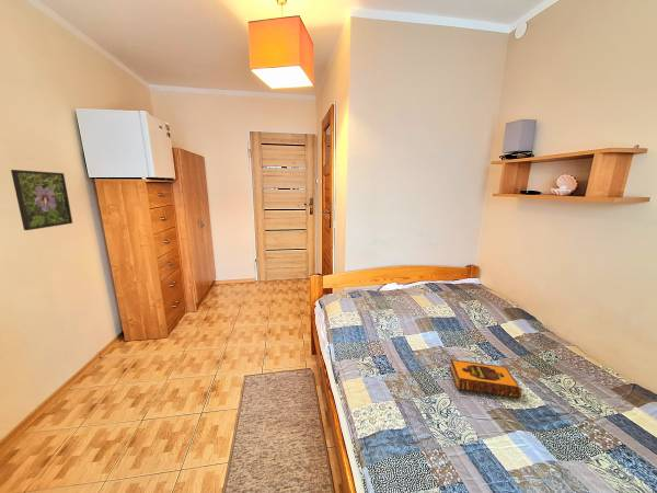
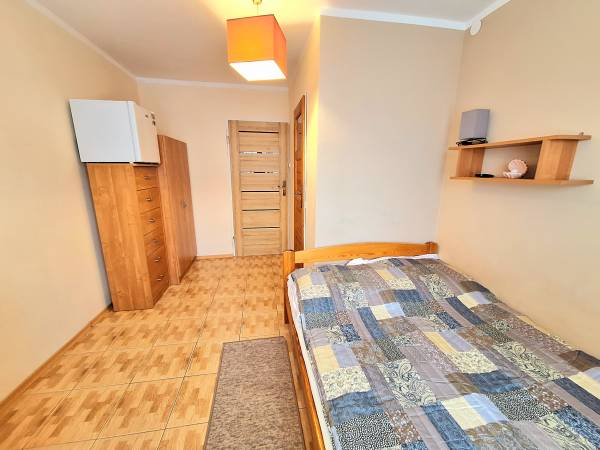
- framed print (45, 199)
- hardback book (482, 378)
